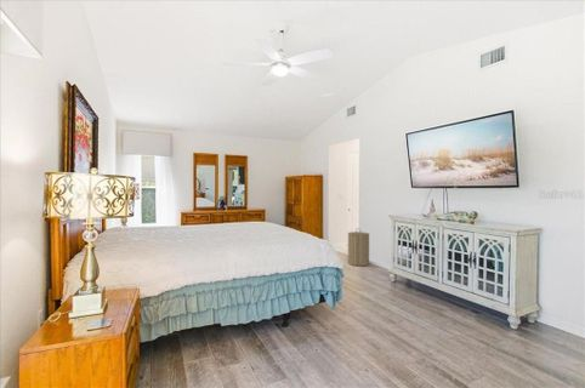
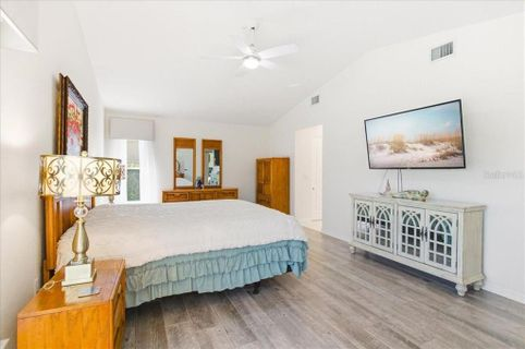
- laundry hamper (358, 245)
